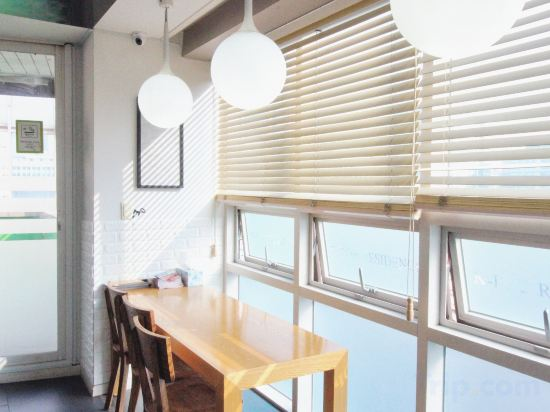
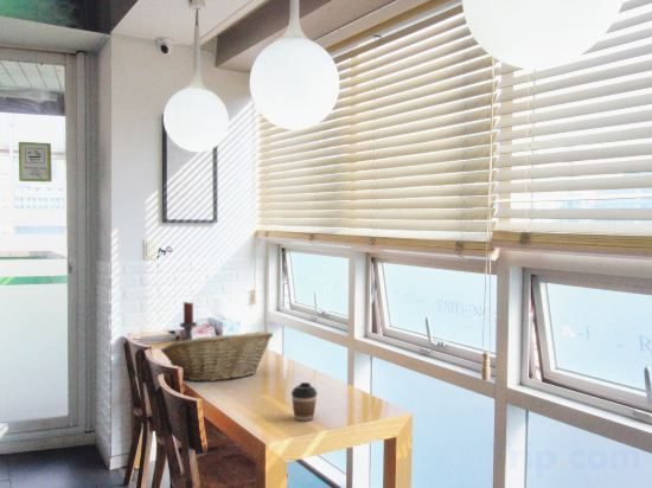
+ fruit basket (218, 351)
+ coffee cup (303, 400)
+ candle holder (190, 325)
